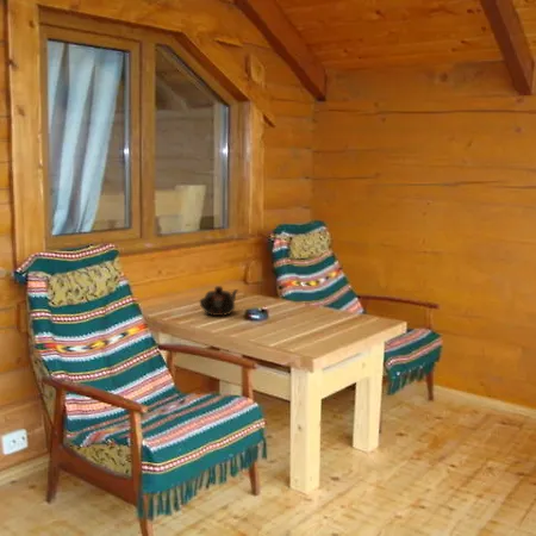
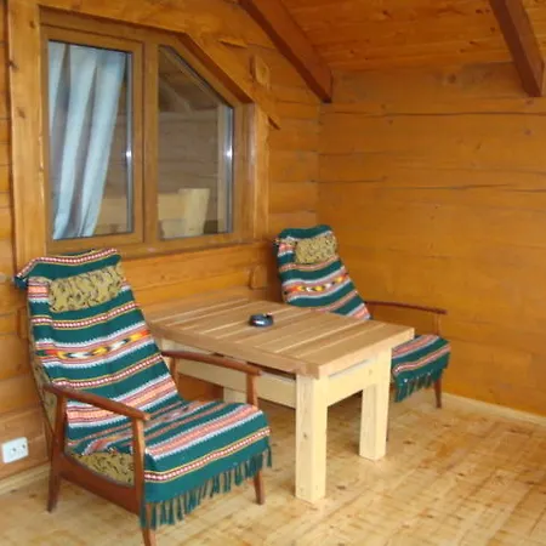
- teapot (219, 299)
